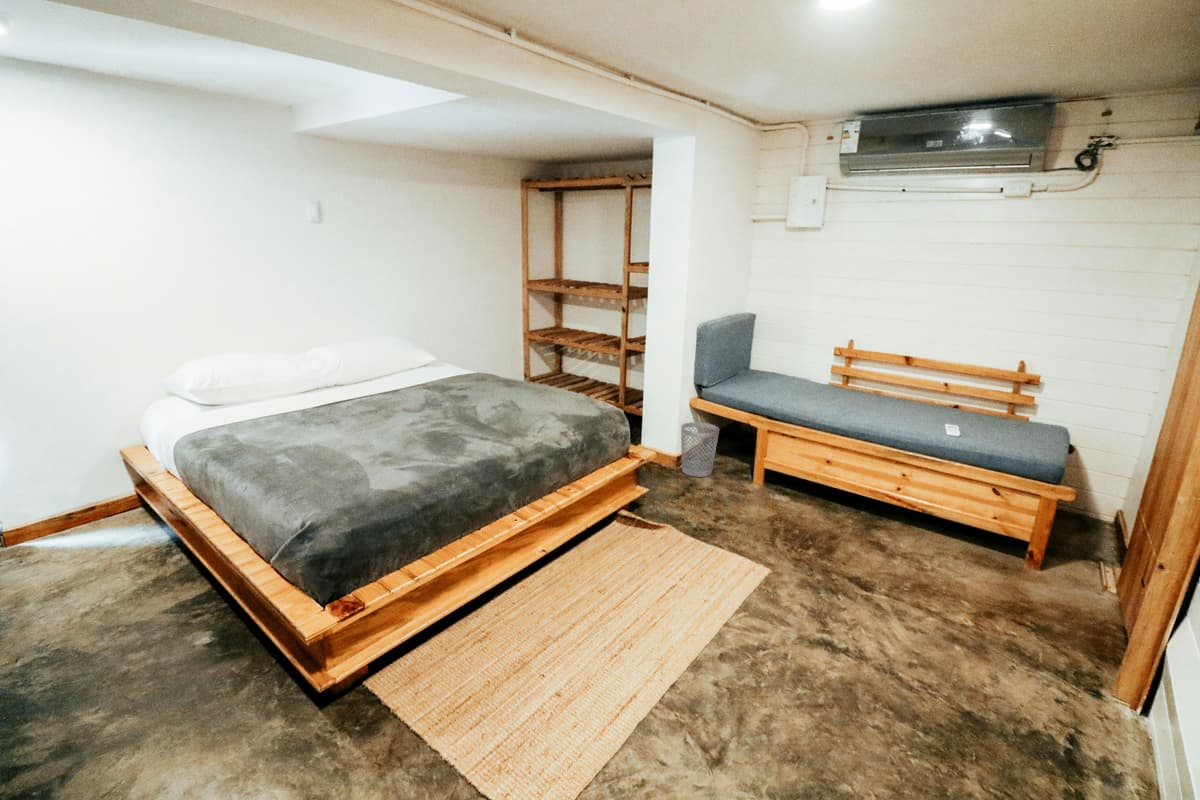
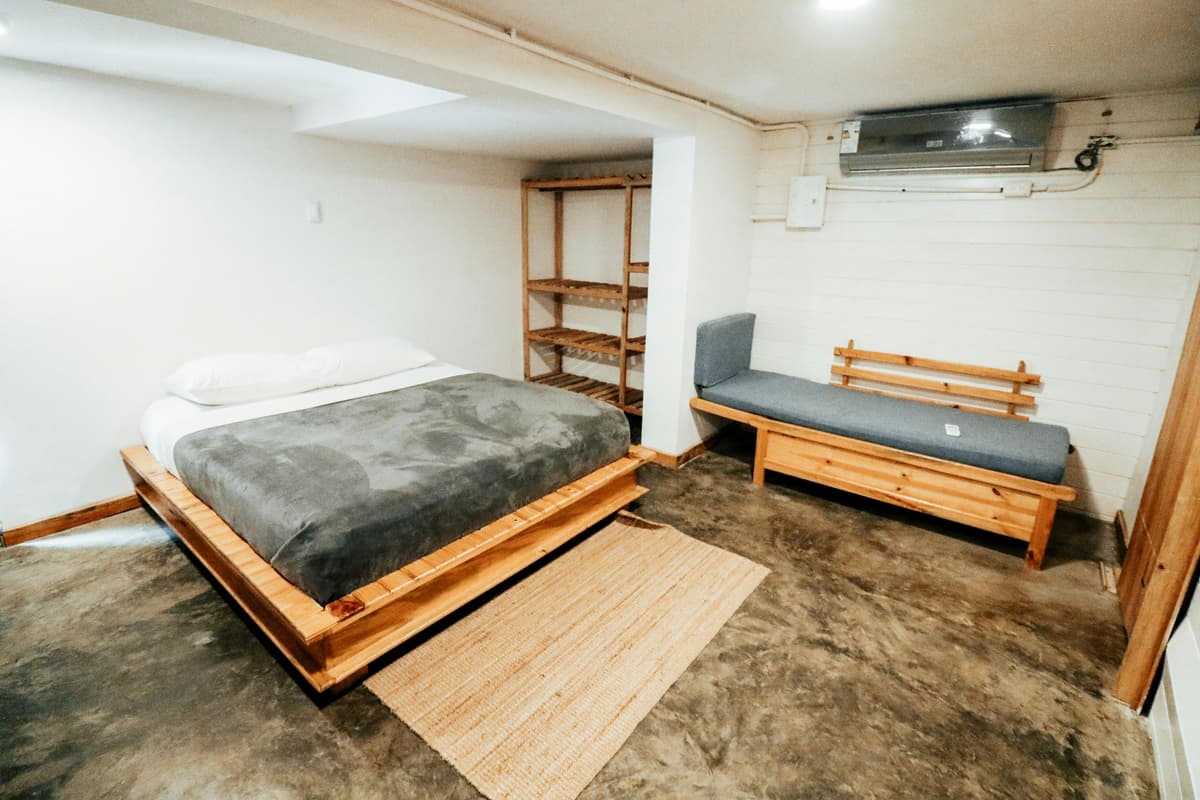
- wastebasket (698, 450)
